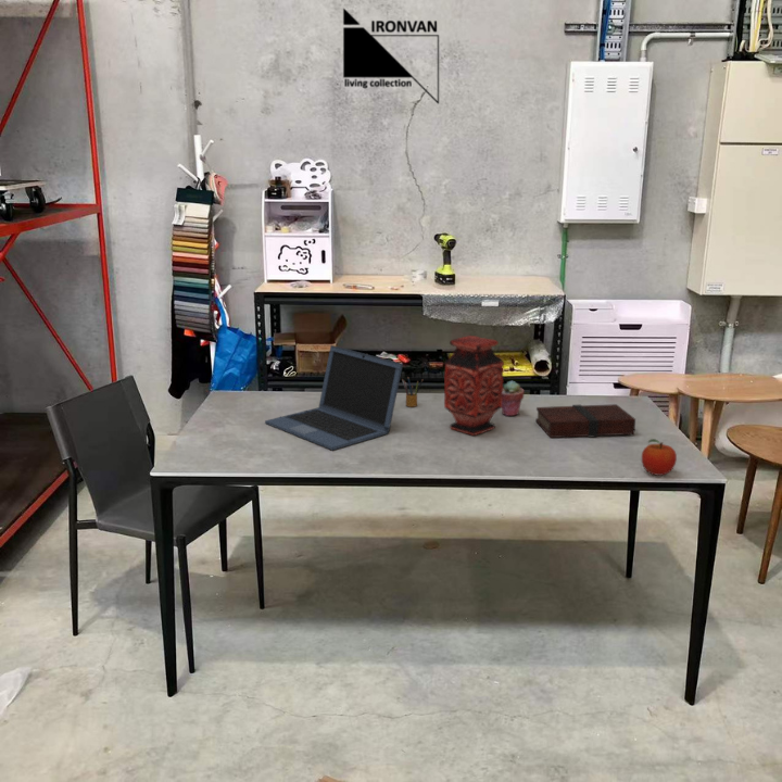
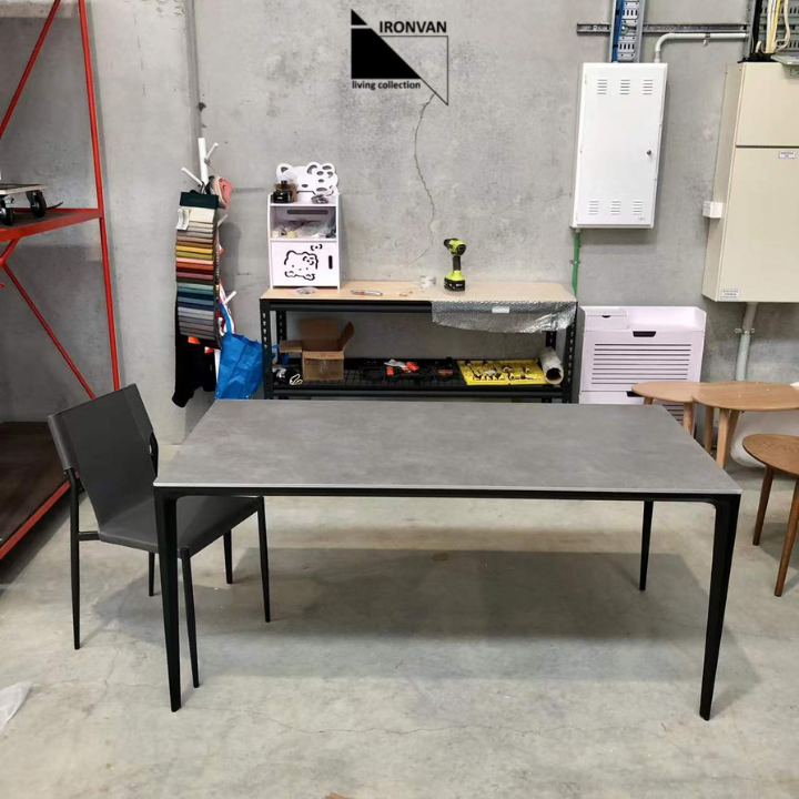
- potted succulent (510, 396)
- pencil box (412, 391)
- book (584, 420)
- vase (474, 384)
- laptop (332, 393)
- fruit (658, 456)
